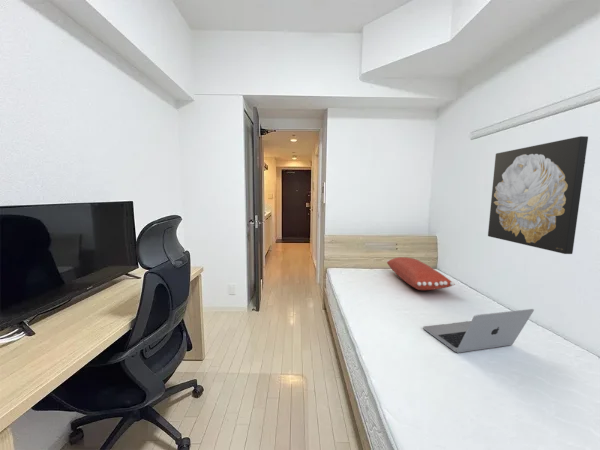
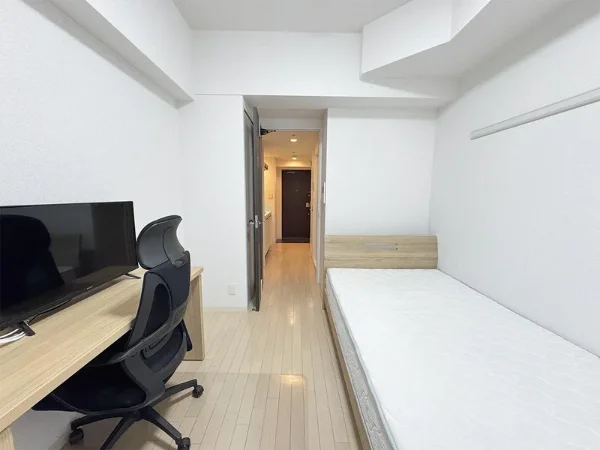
- wall art (528, 196)
- laptop (473, 319)
- pillow (417, 272)
